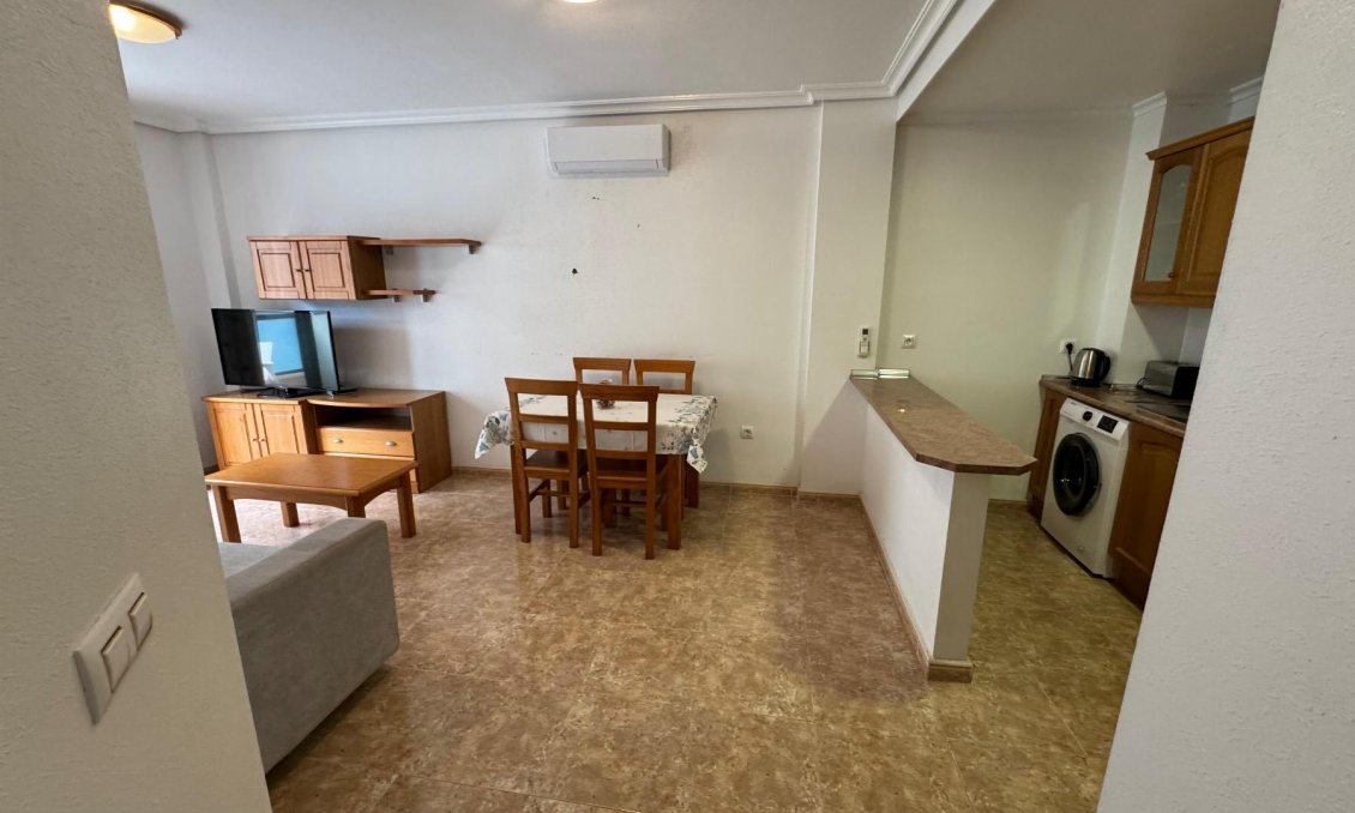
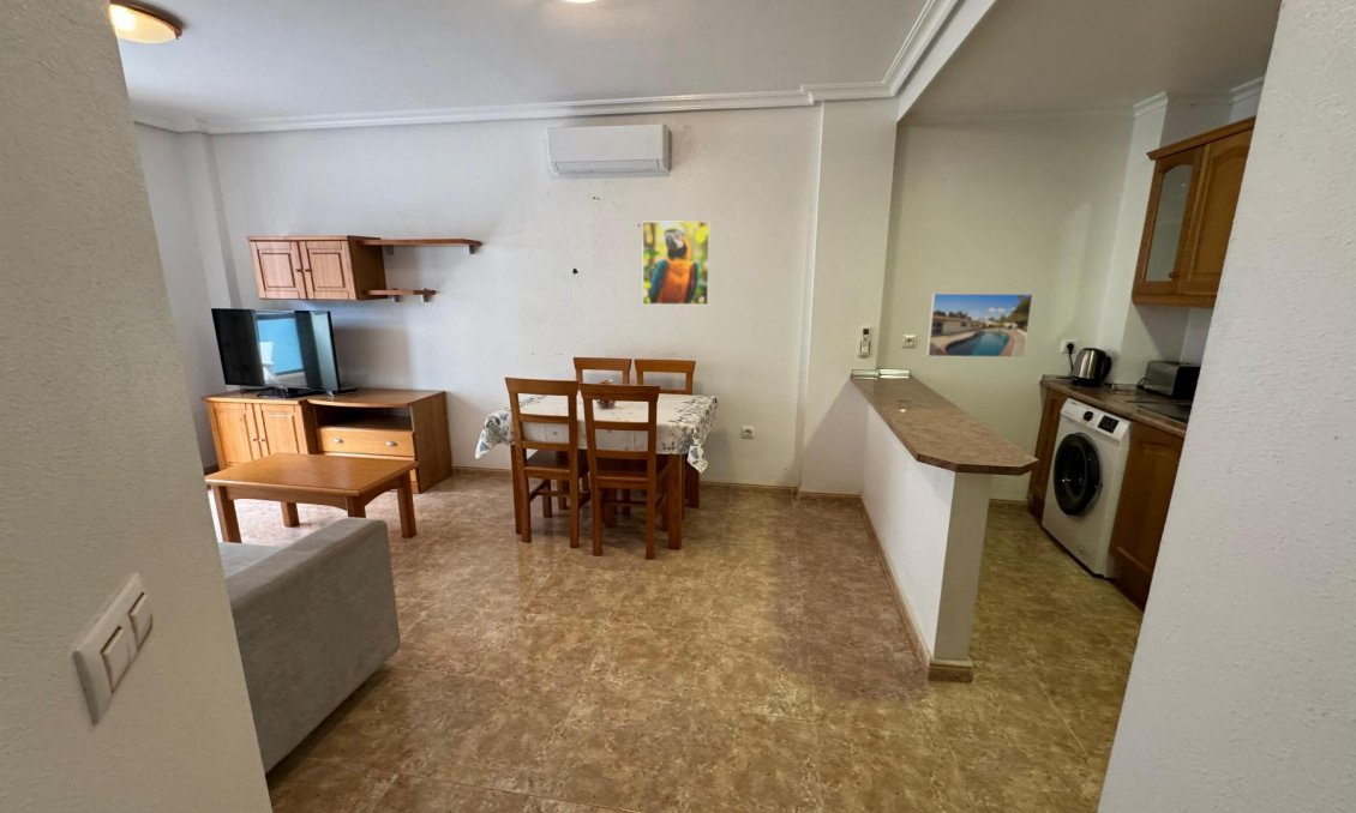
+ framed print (676, 263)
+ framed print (978, 325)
